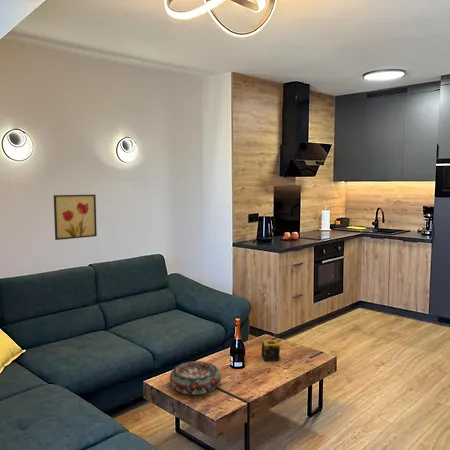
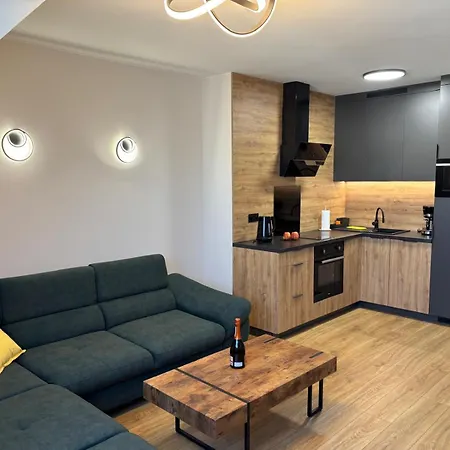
- wall art (75, 216)
- candle (270, 350)
- decorative bowl (195, 377)
